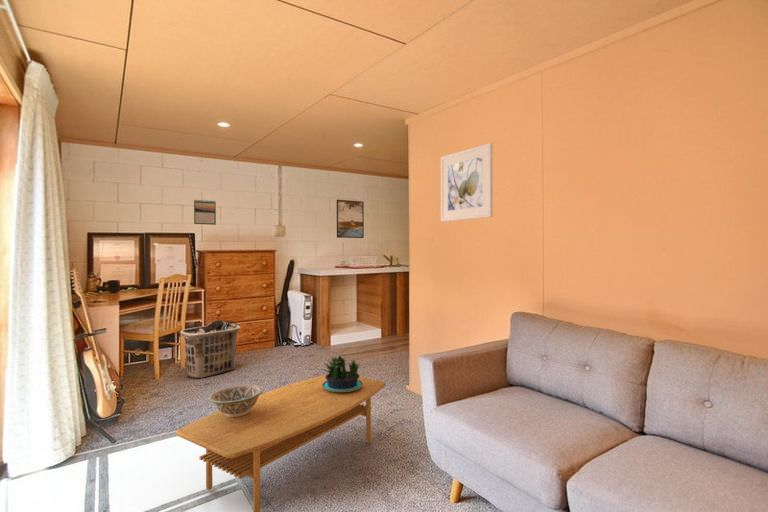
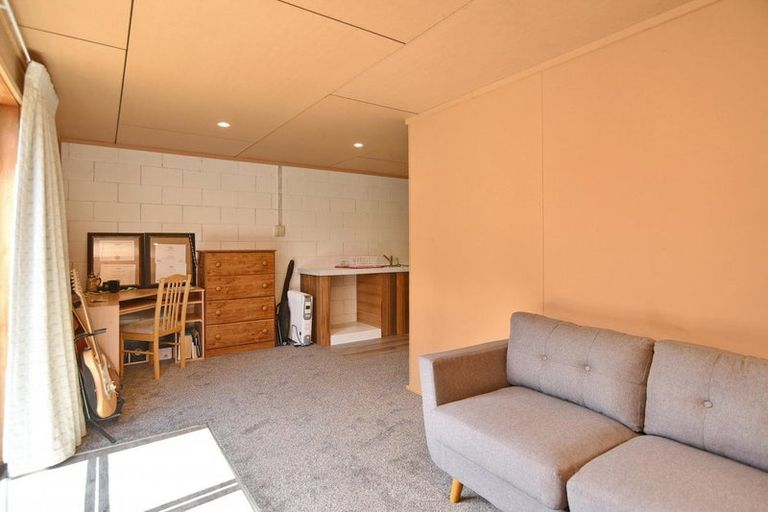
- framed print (464, 185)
- clothes hamper (211, 346)
- calendar (205, 212)
- potted plant (339, 370)
- decorative bowl (237, 402)
- coffee table (297, 433)
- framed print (350, 219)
